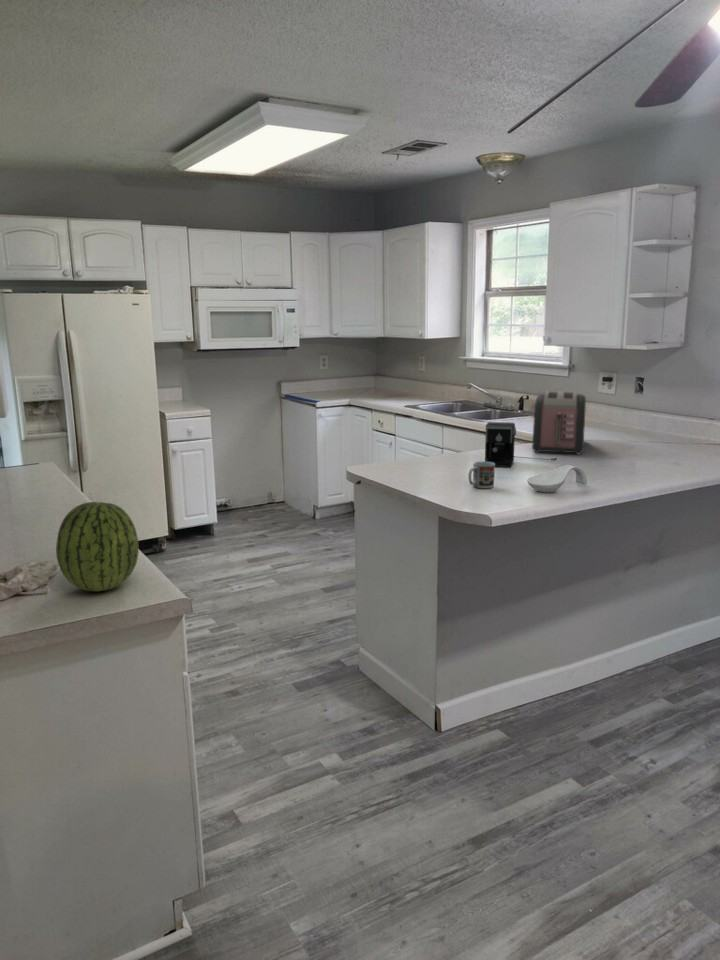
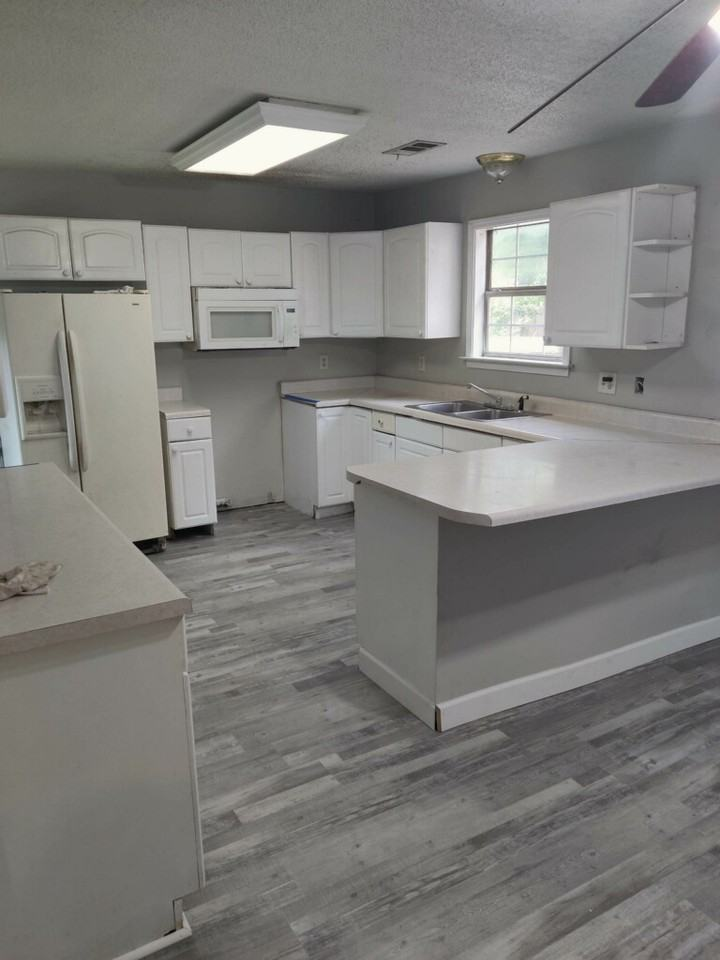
- cup (480, 475)
- spoon rest (558, 478)
- toaster (559, 419)
- fruit (97, 545)
- coffee maker (514, 441)
